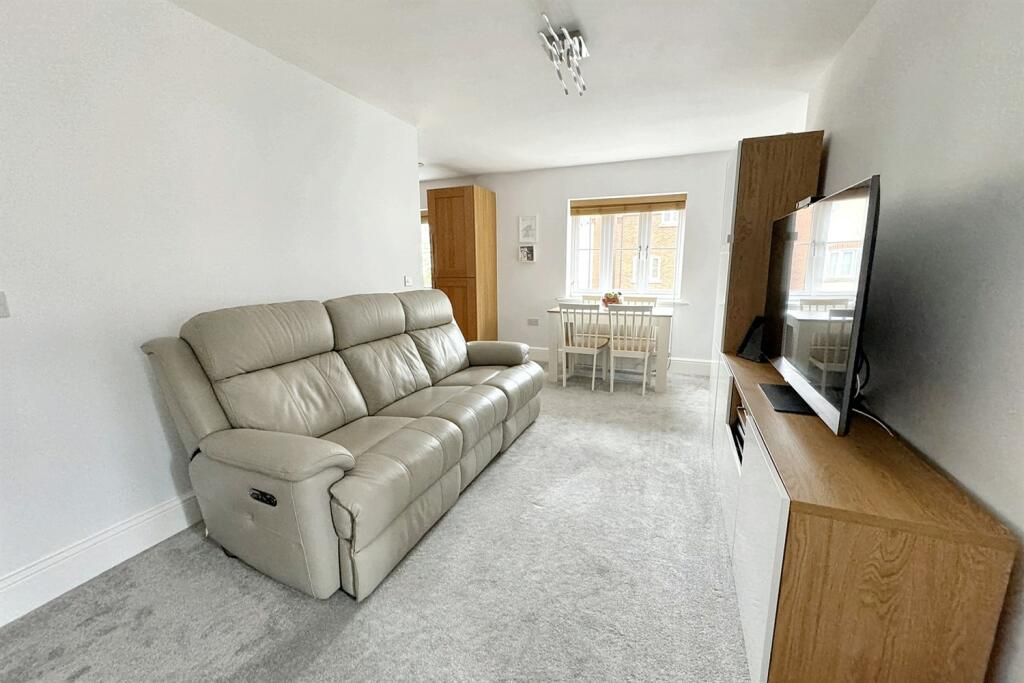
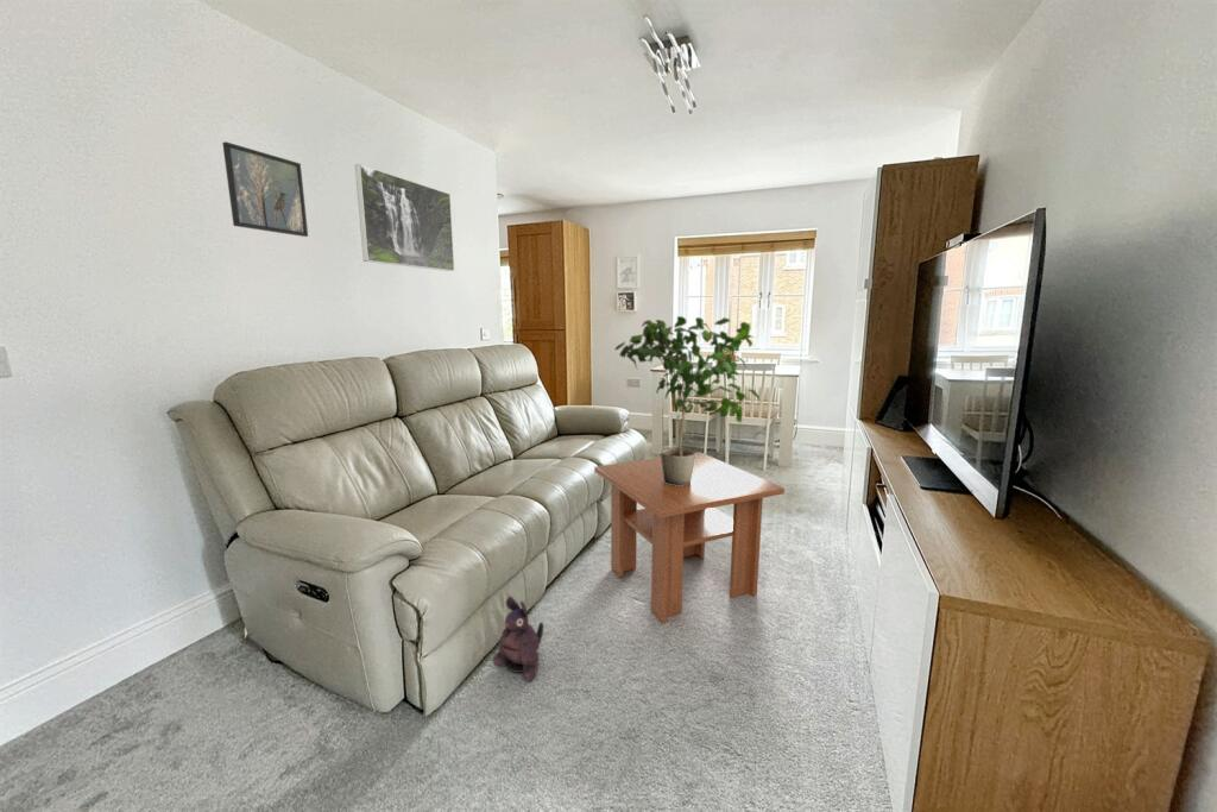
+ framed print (410, 224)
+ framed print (269, 193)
+ plush toy (524, 628)
+ coffee table (681, 529)
+ potted plant (680, 399)
